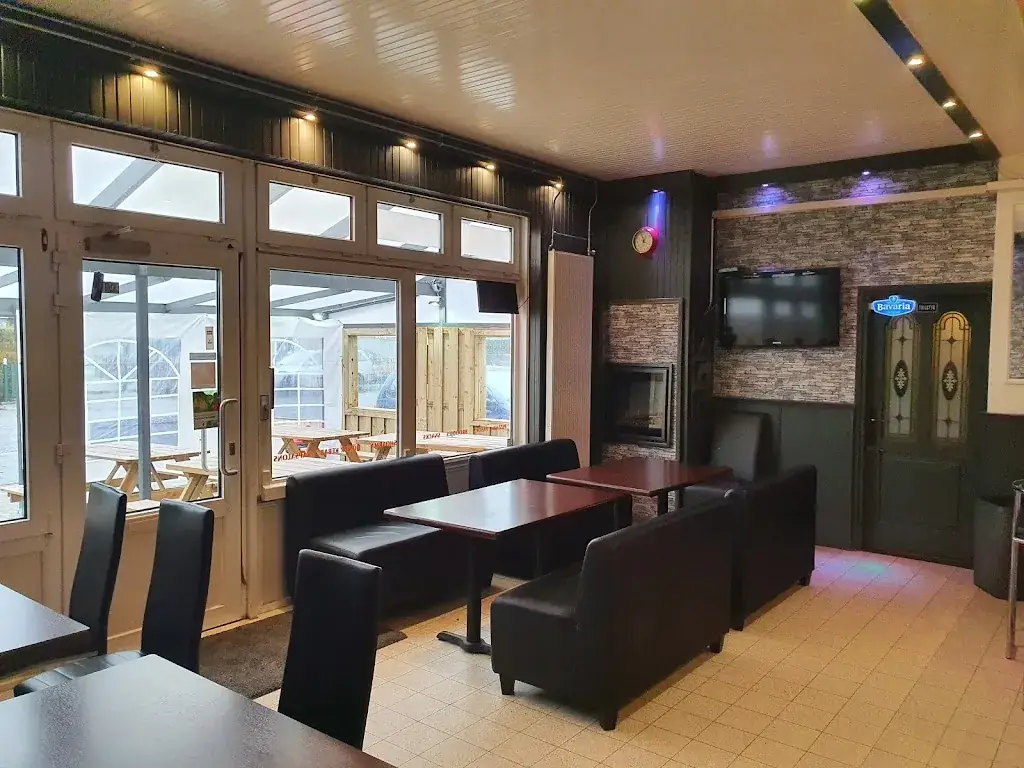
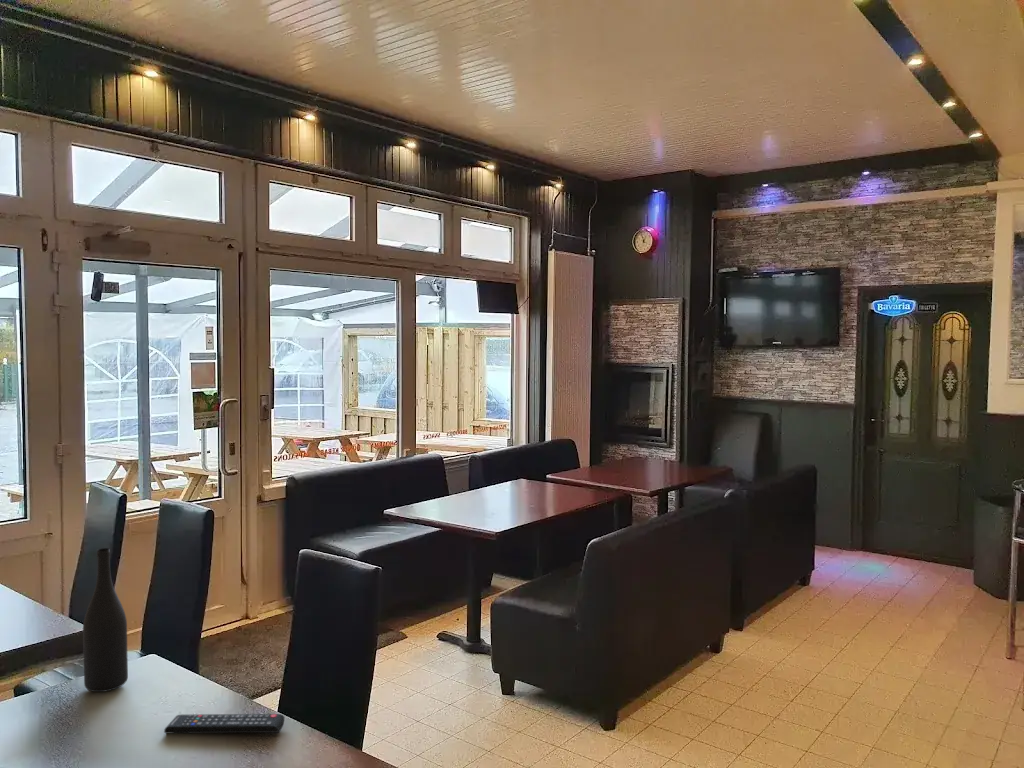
+ wine bottle (104, 618)
+ remote control (225, 724)
